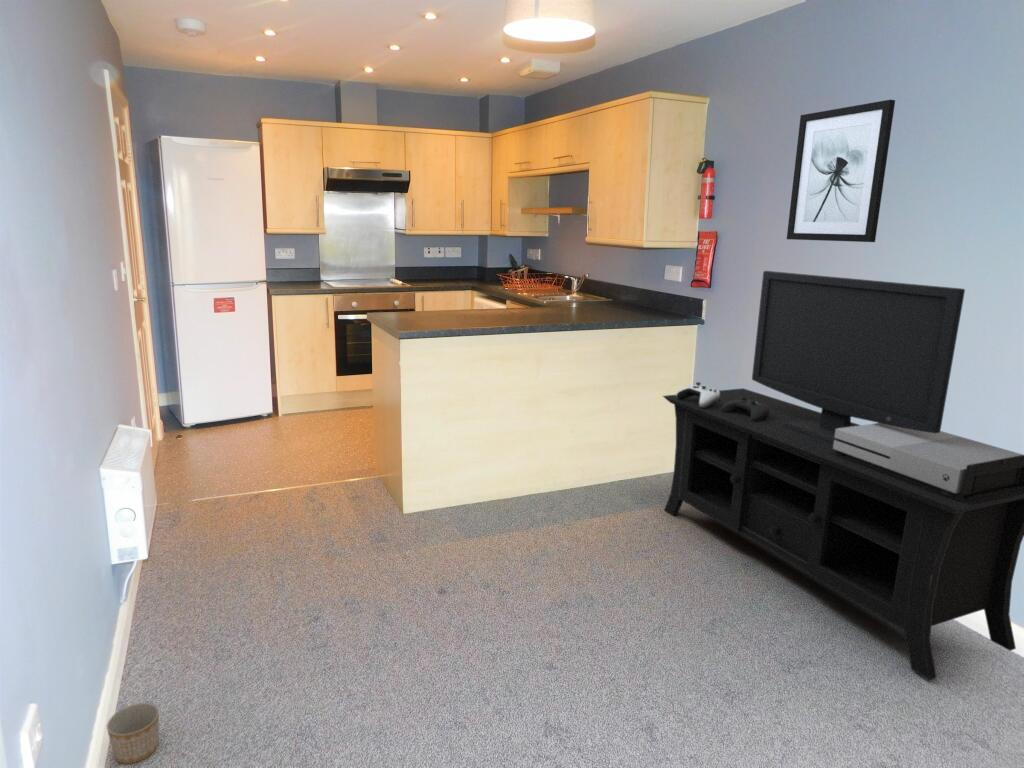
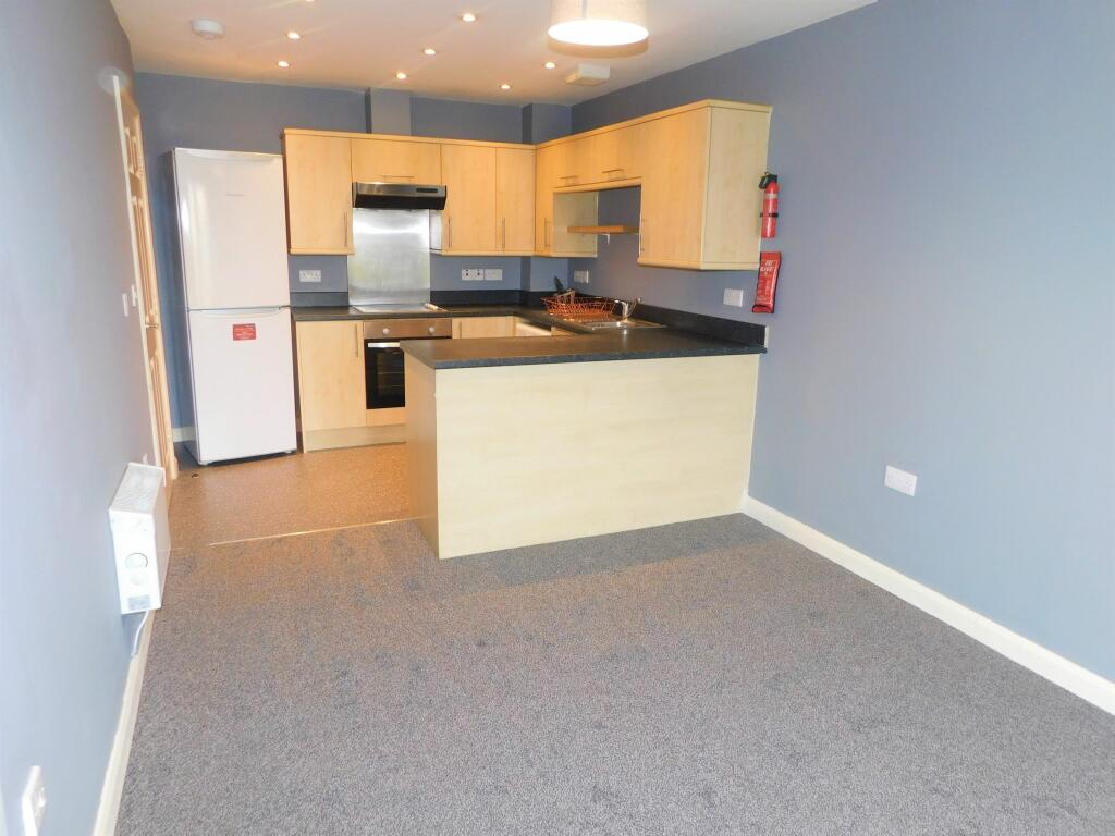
- wall art (836, 175)
- media console (821, 430)
- planter (135, 734)
